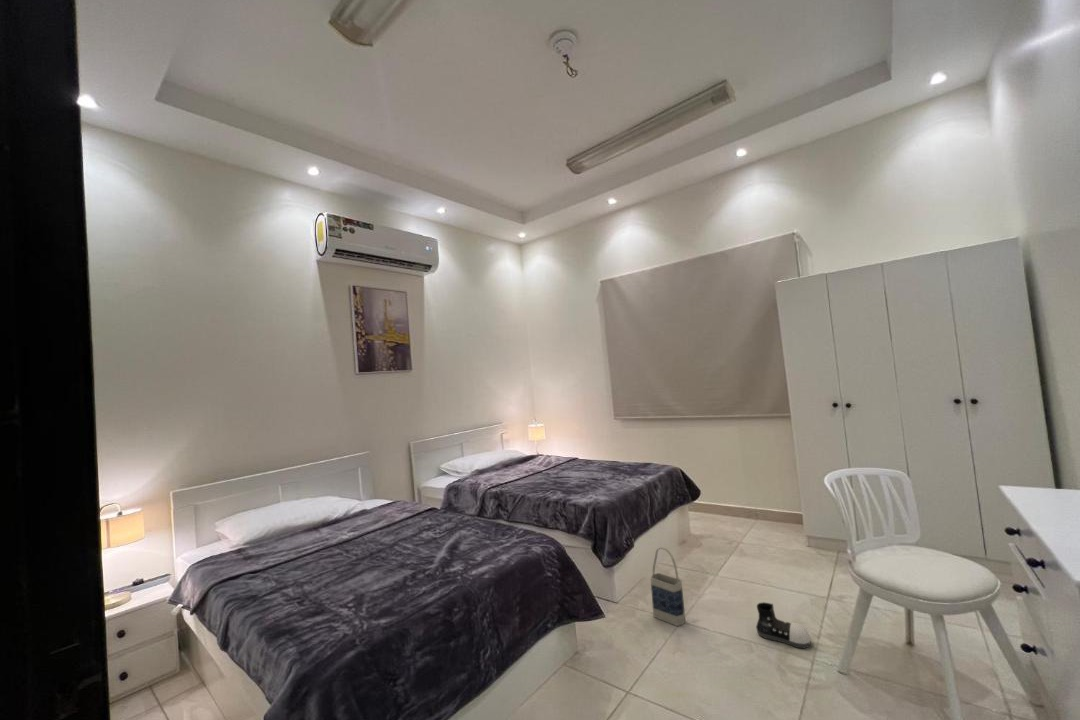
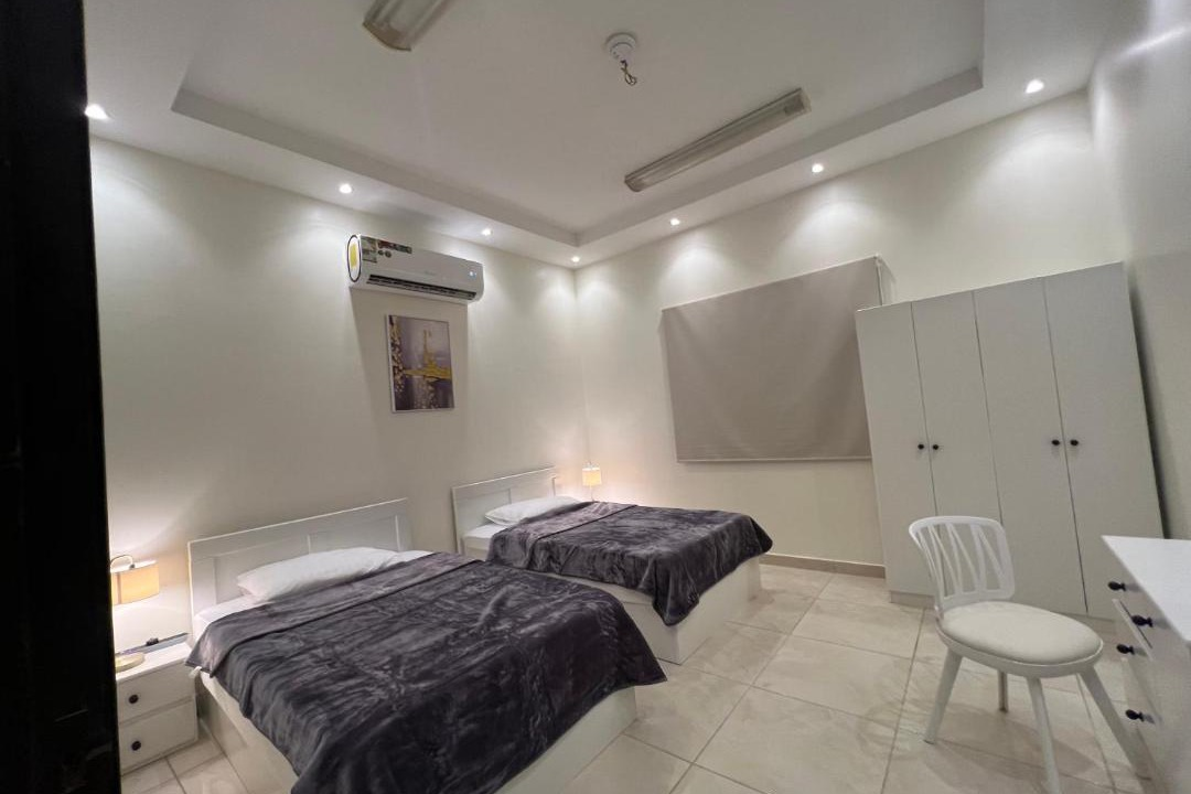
- shoe (781, 622)
- bag (666, 582)
